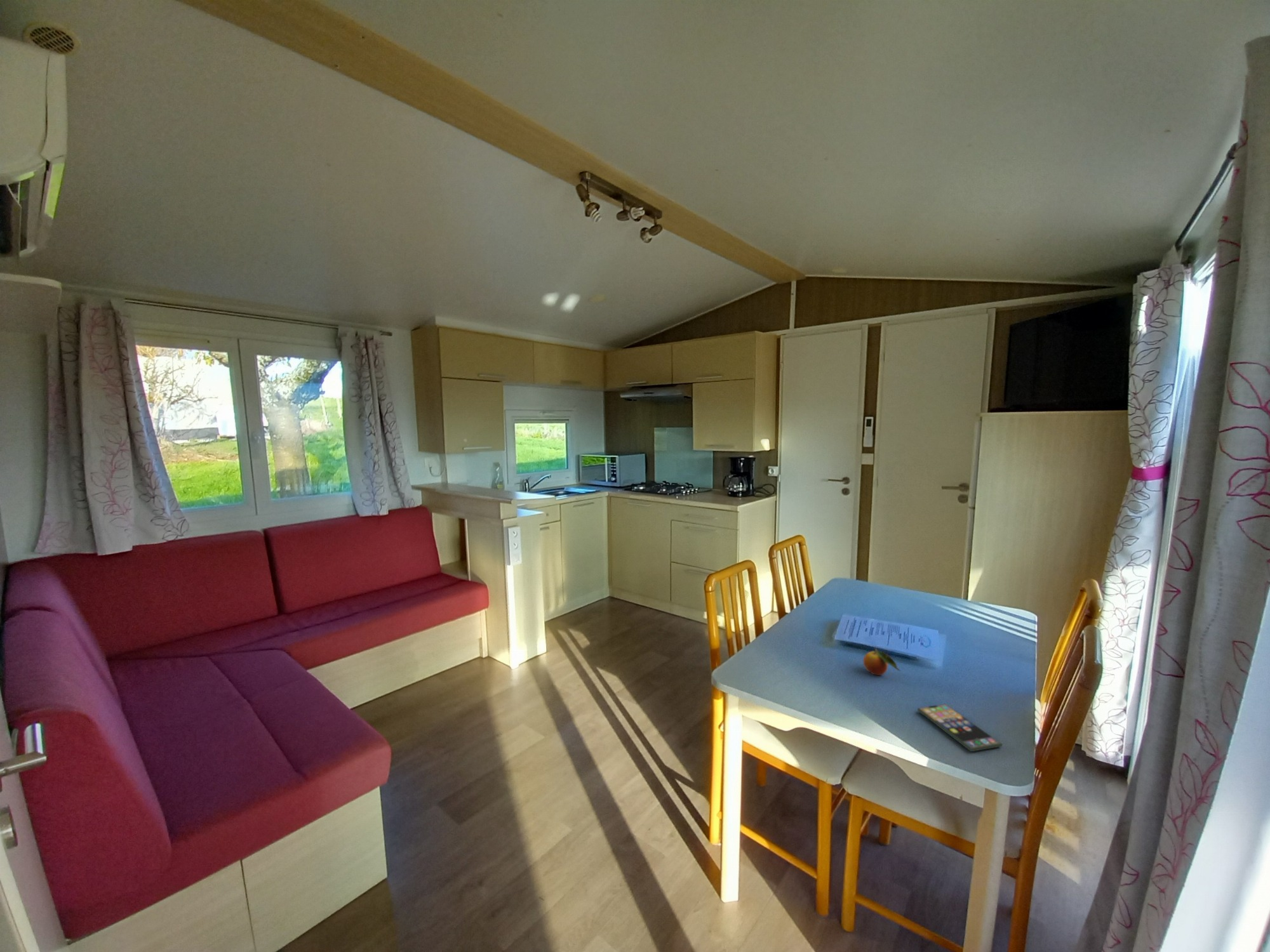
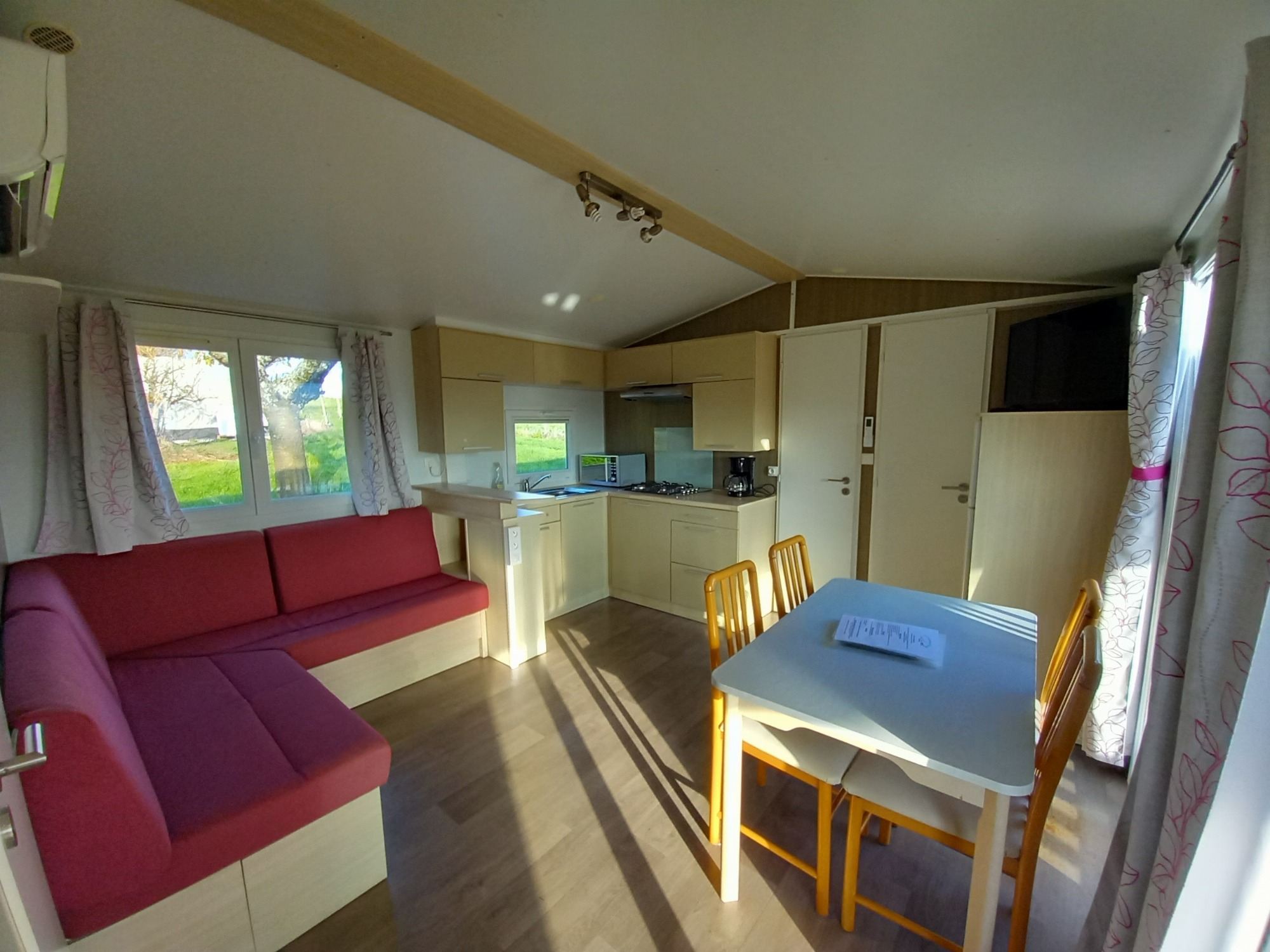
- fruit (882, 661)
- smartphone (957, 725)
